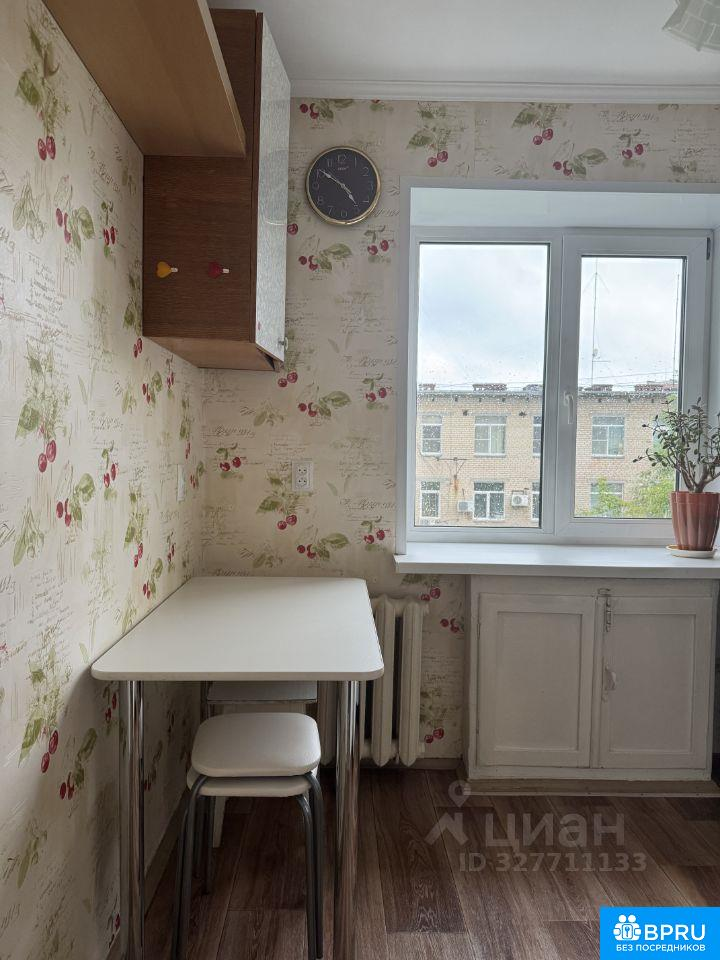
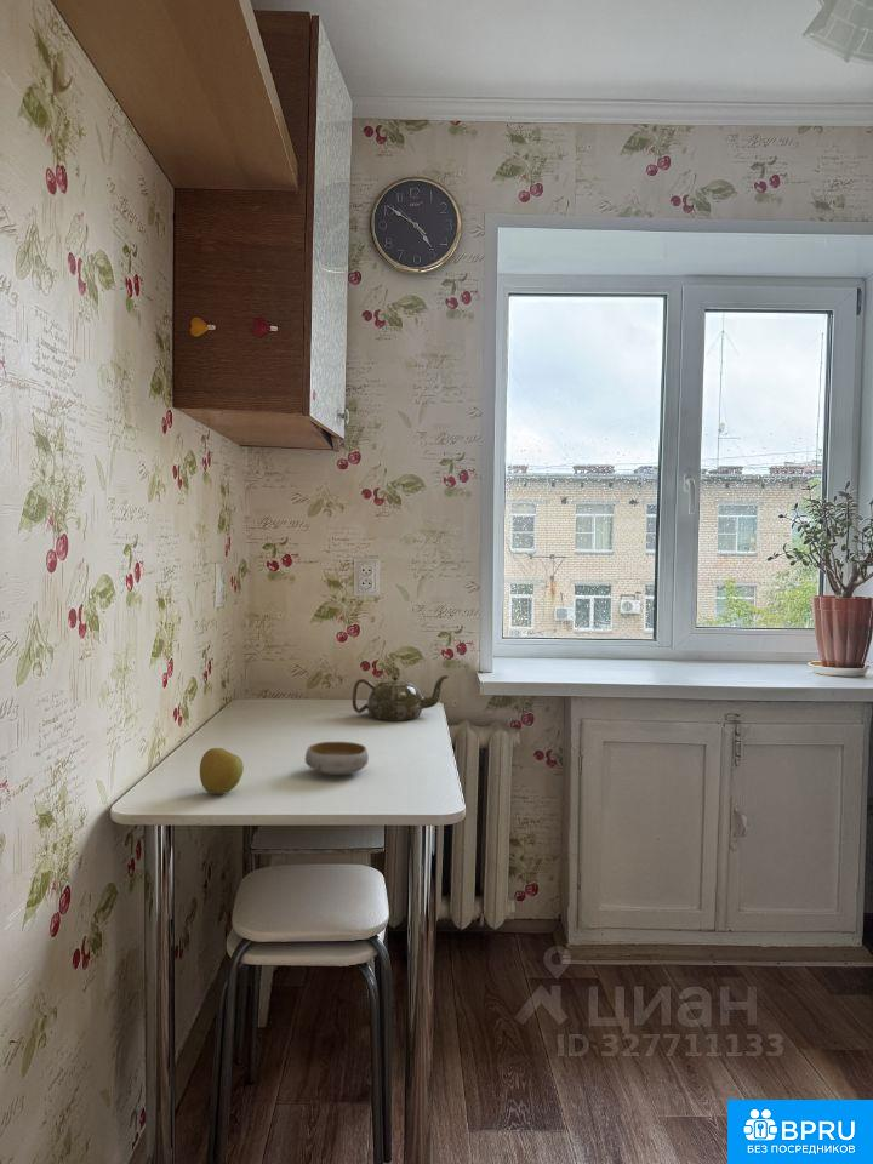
+ teapot (399, 695)
+ apple (219, 770)
+ bowl (336, 759)
